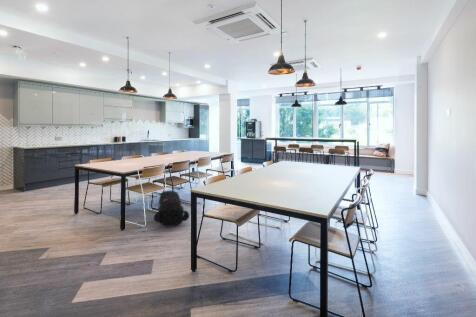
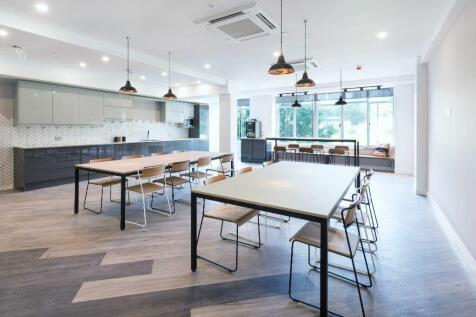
- backpack (167, 207)
